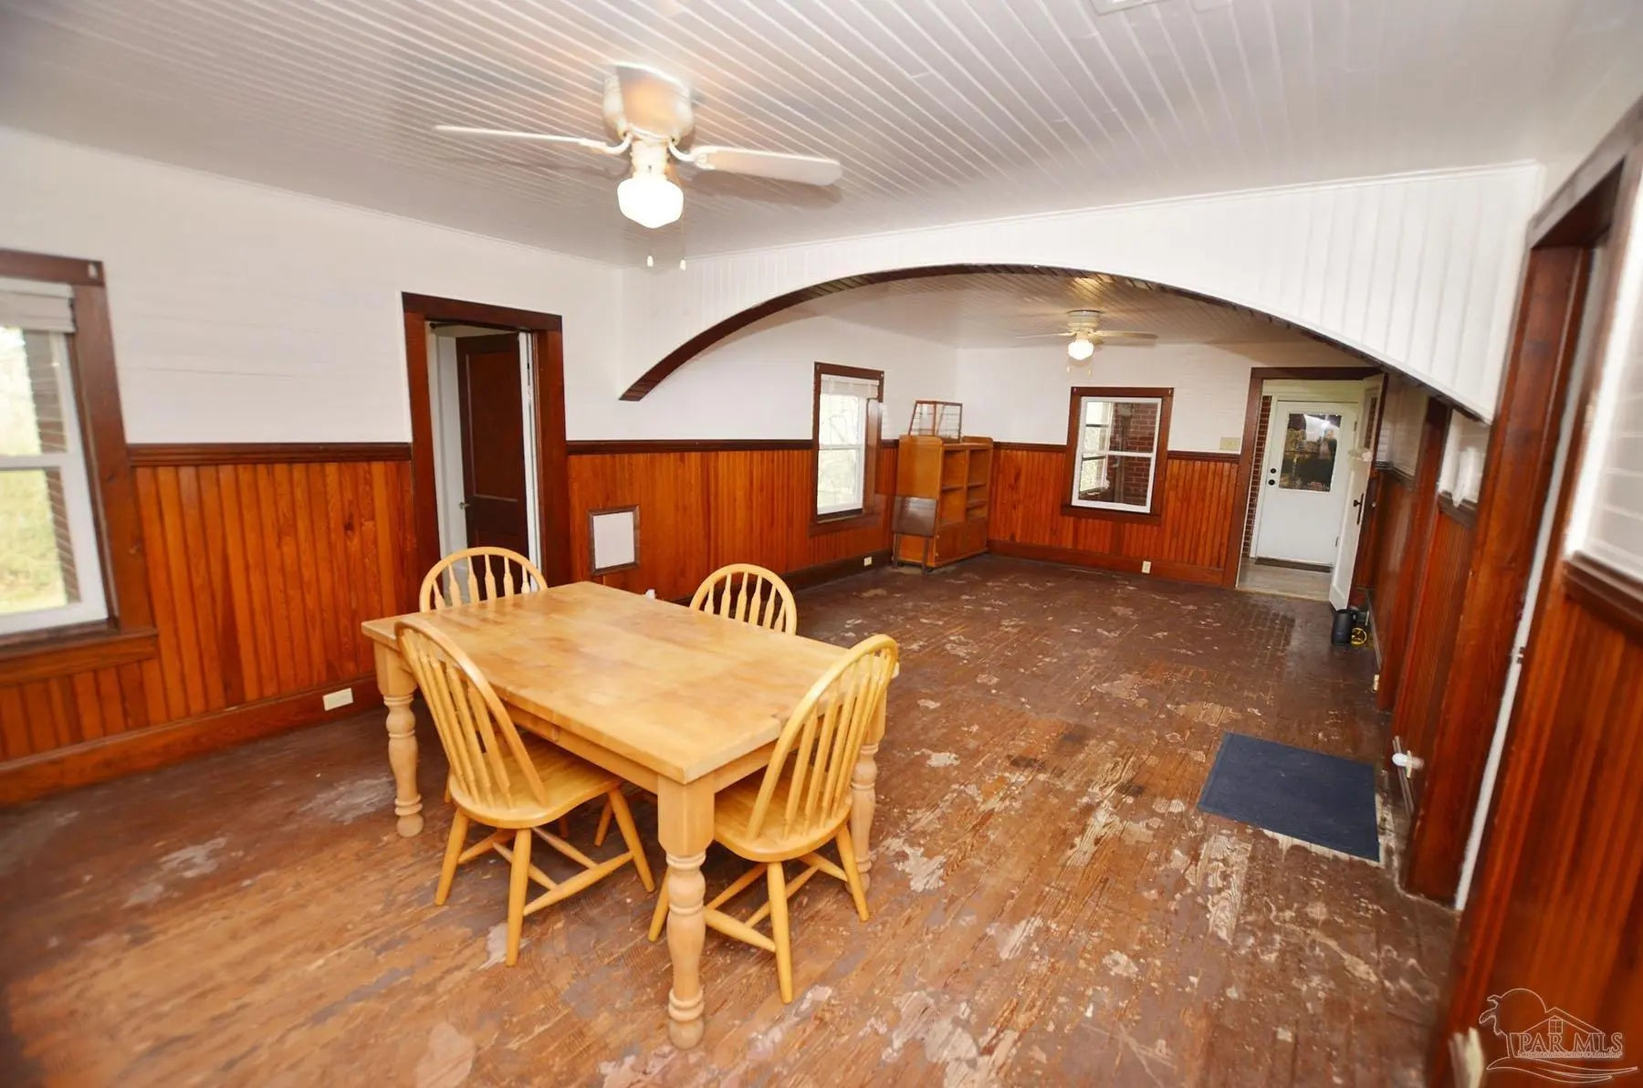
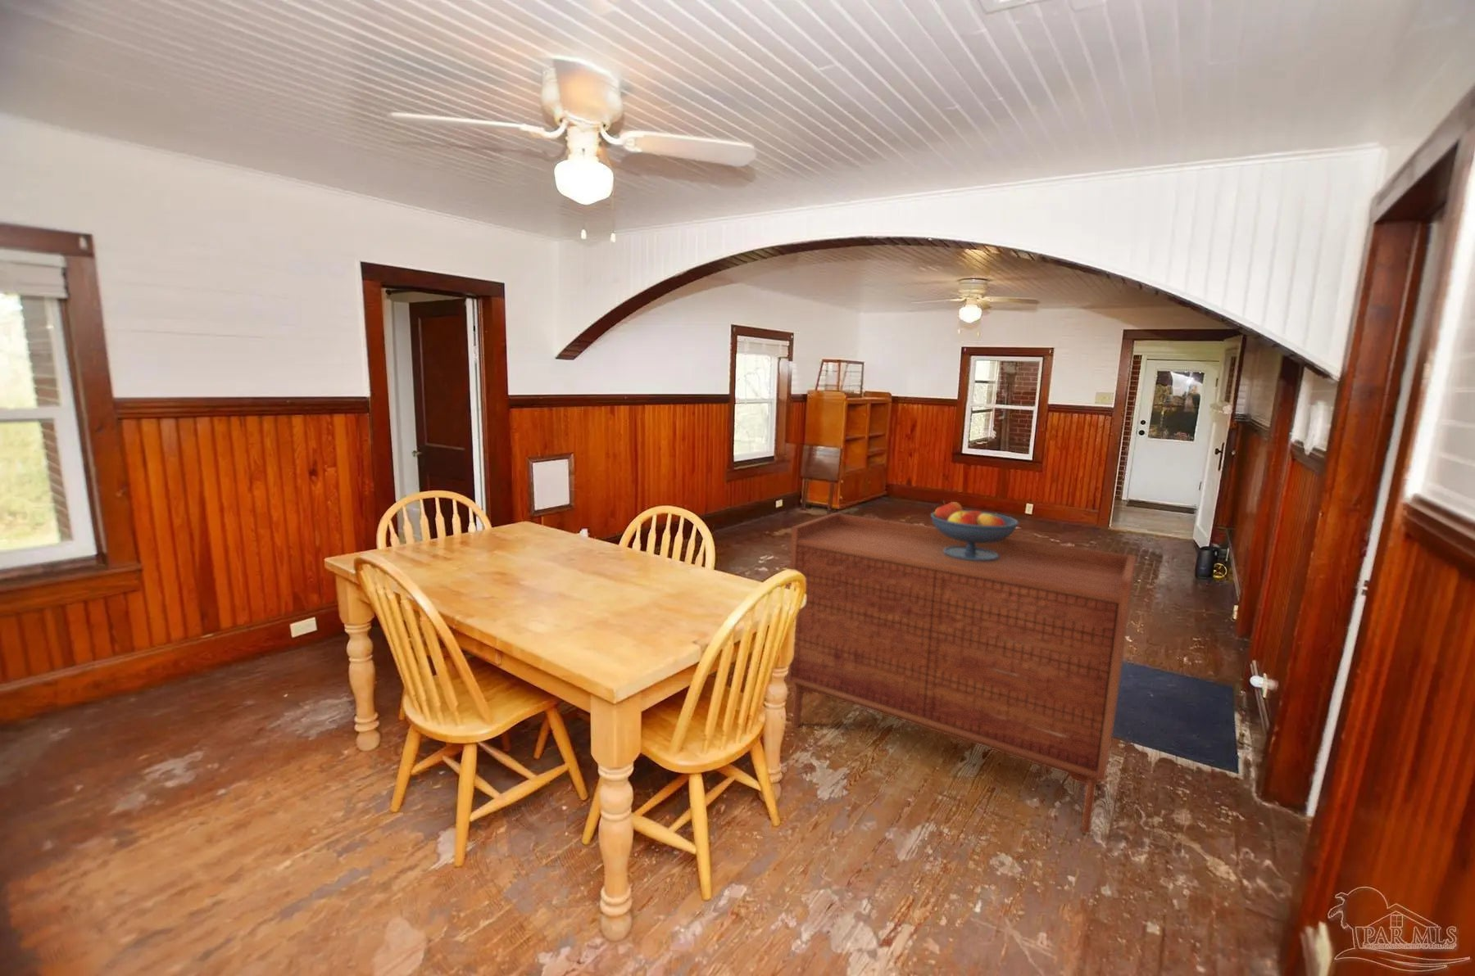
+ sideboard (943, 648)
+ fruit bowl (972, 529)
